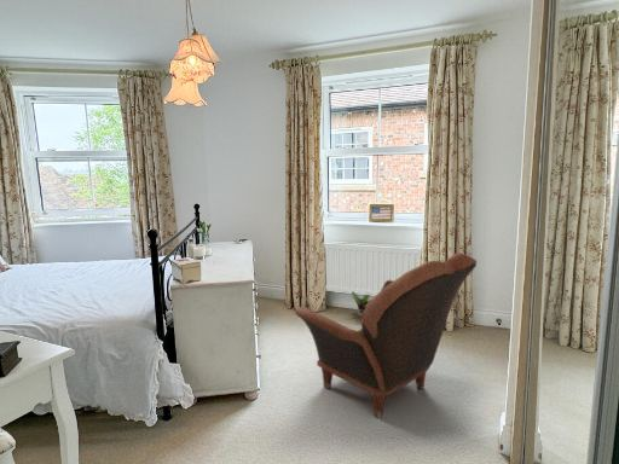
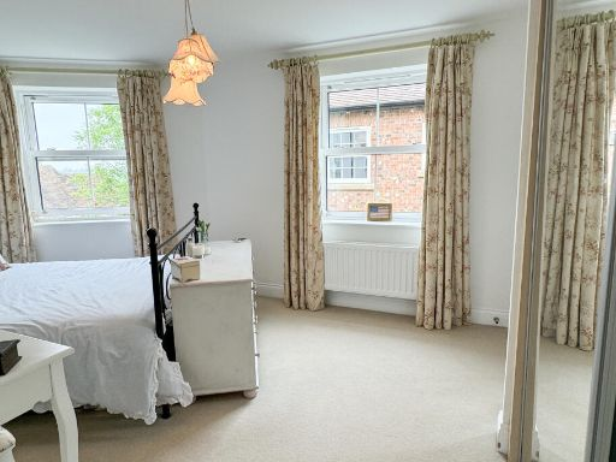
- potted plant (363, 304)
- armchair (392, 324)
